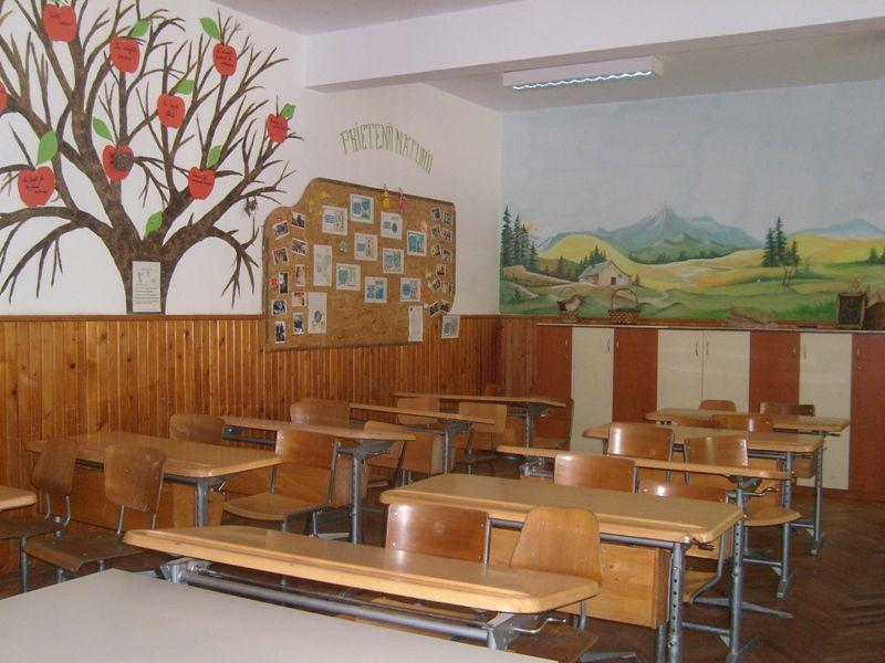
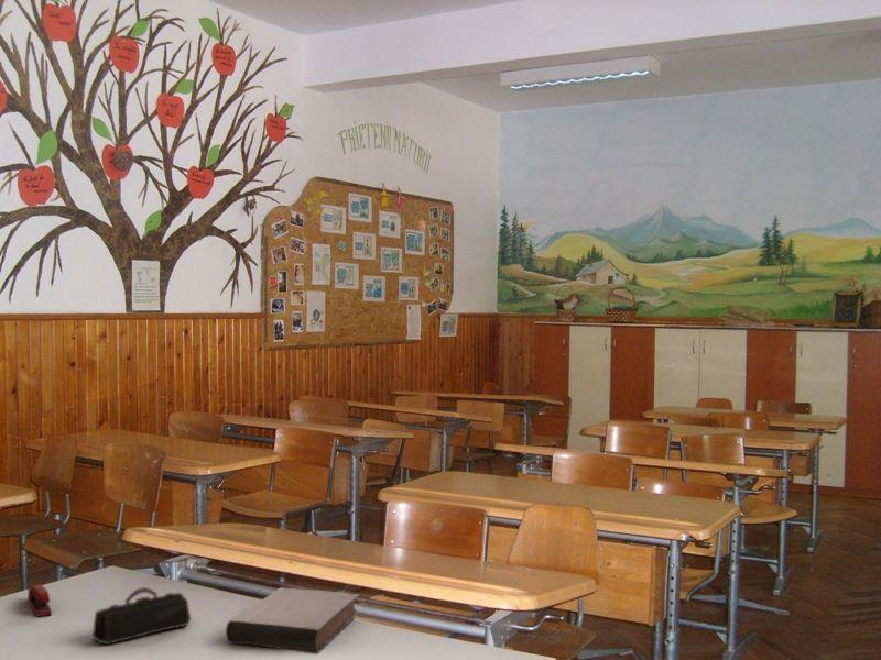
+ pencil case (142, 608)
+ stapler (39, 596)
+ book (295, 616)
